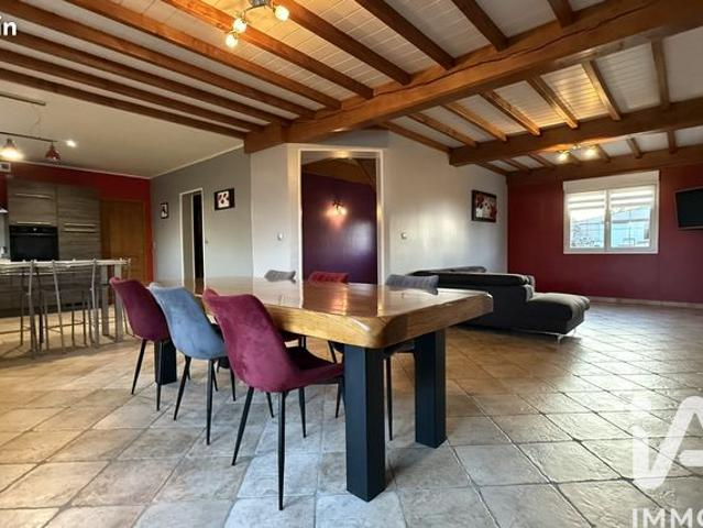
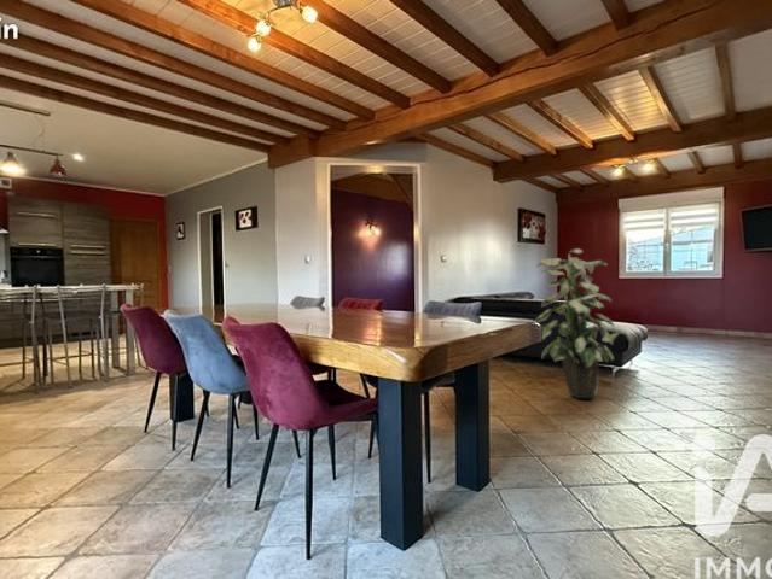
+ indoor plant (574, 323)
